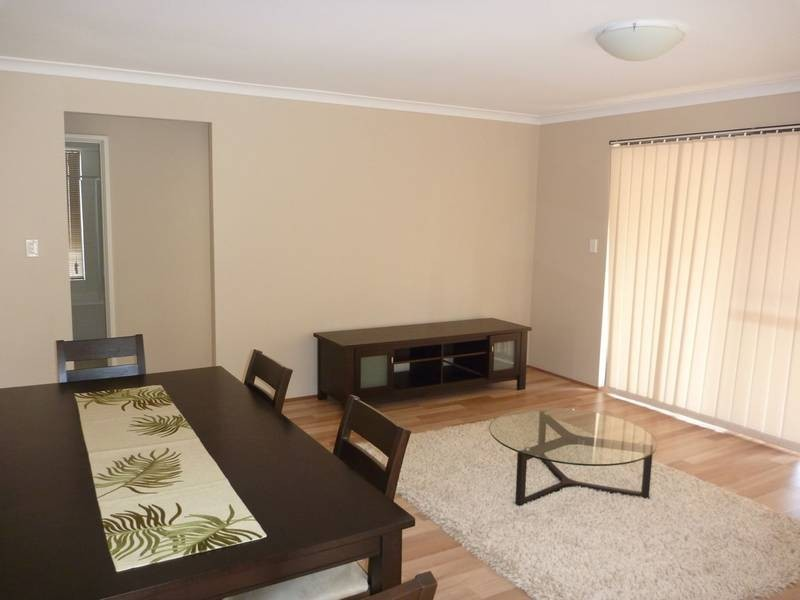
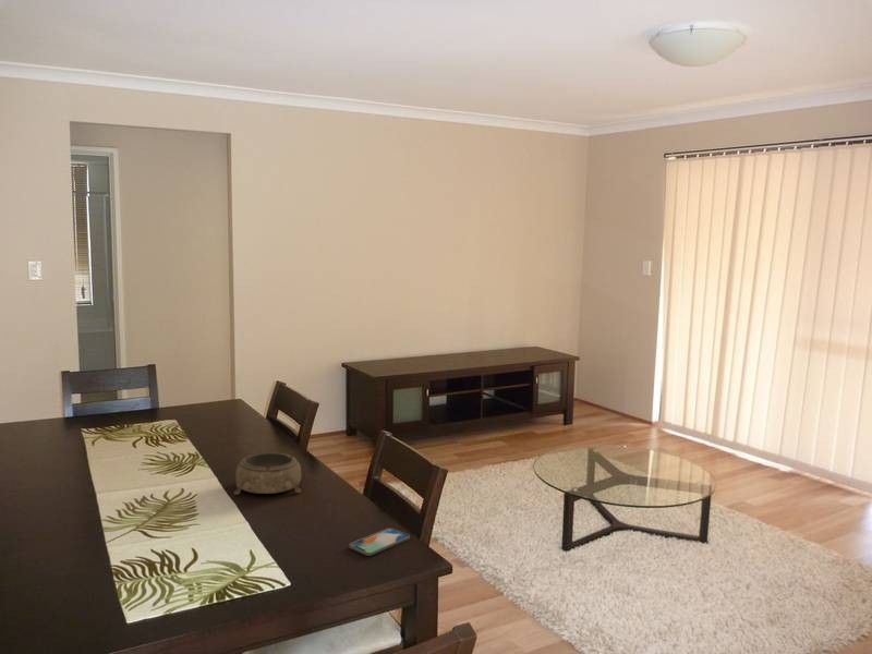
+ decorative bowl (268, 473)
+ smartphone (379, 541)
